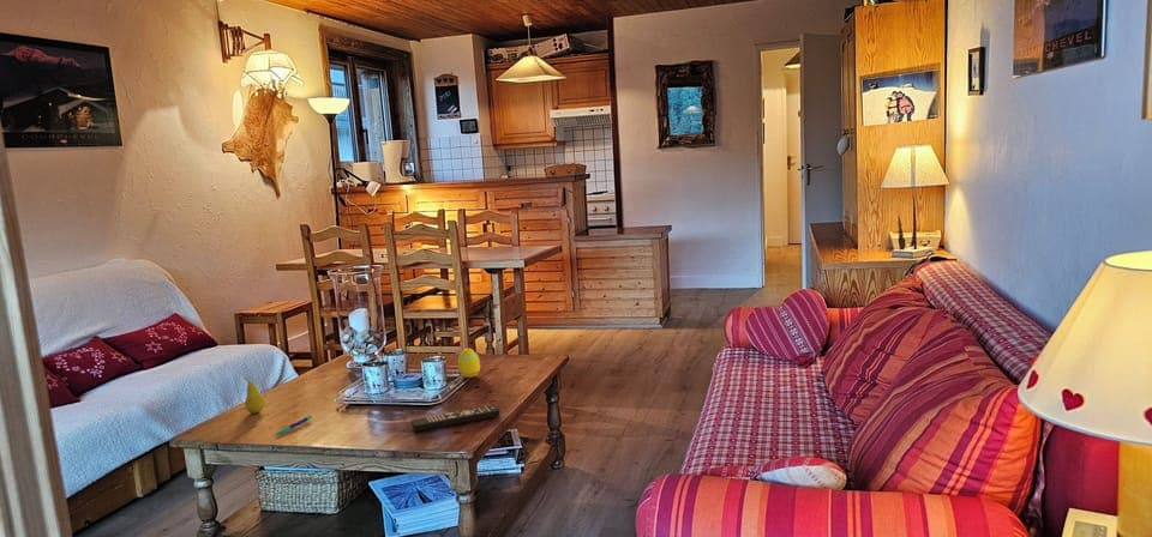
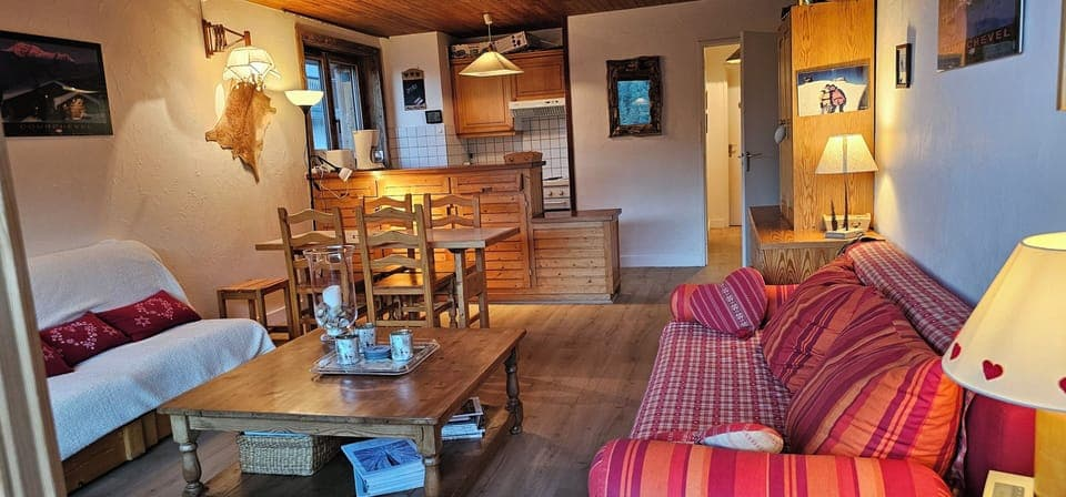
- egg (468, 362)
- remote control (456, 417)
- pen (293, 426)
- fruit (253, 394)
